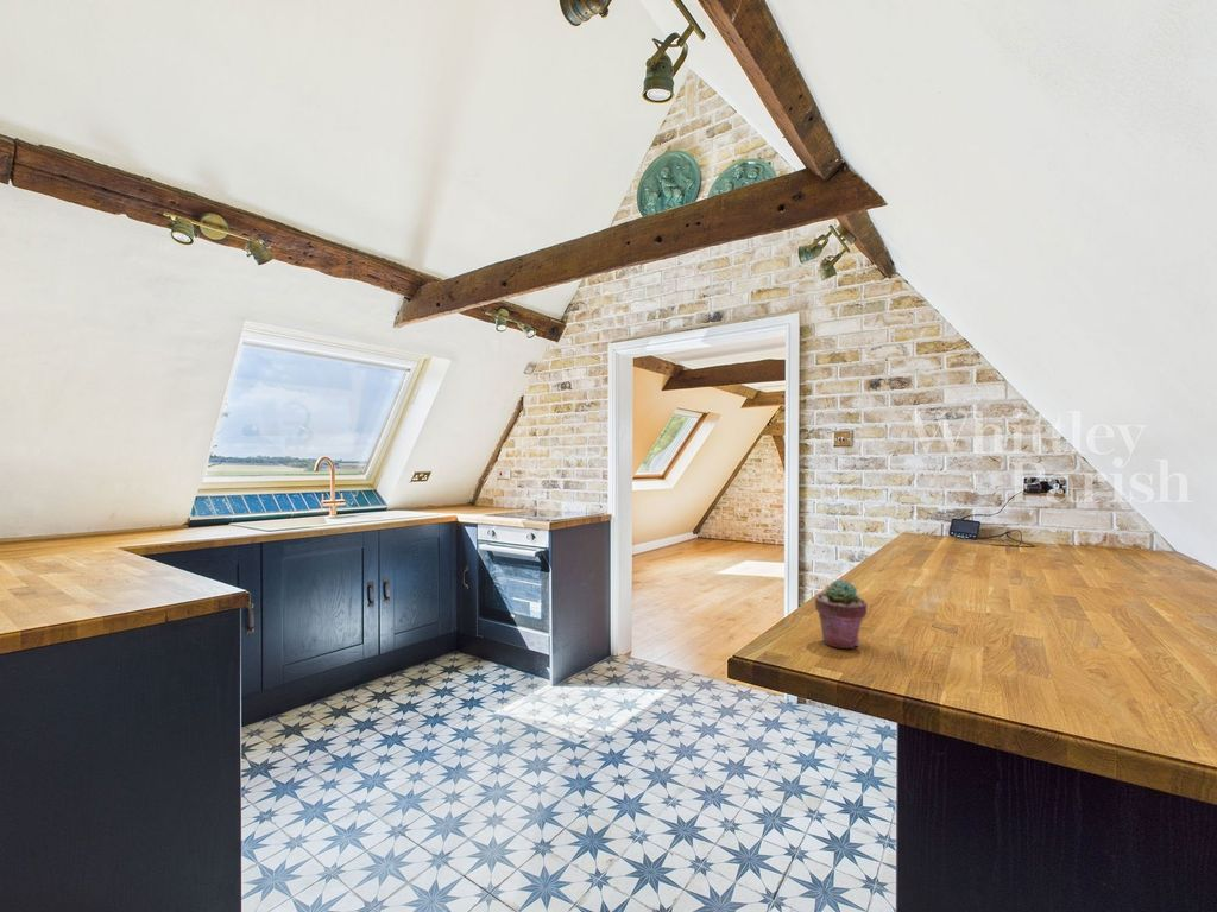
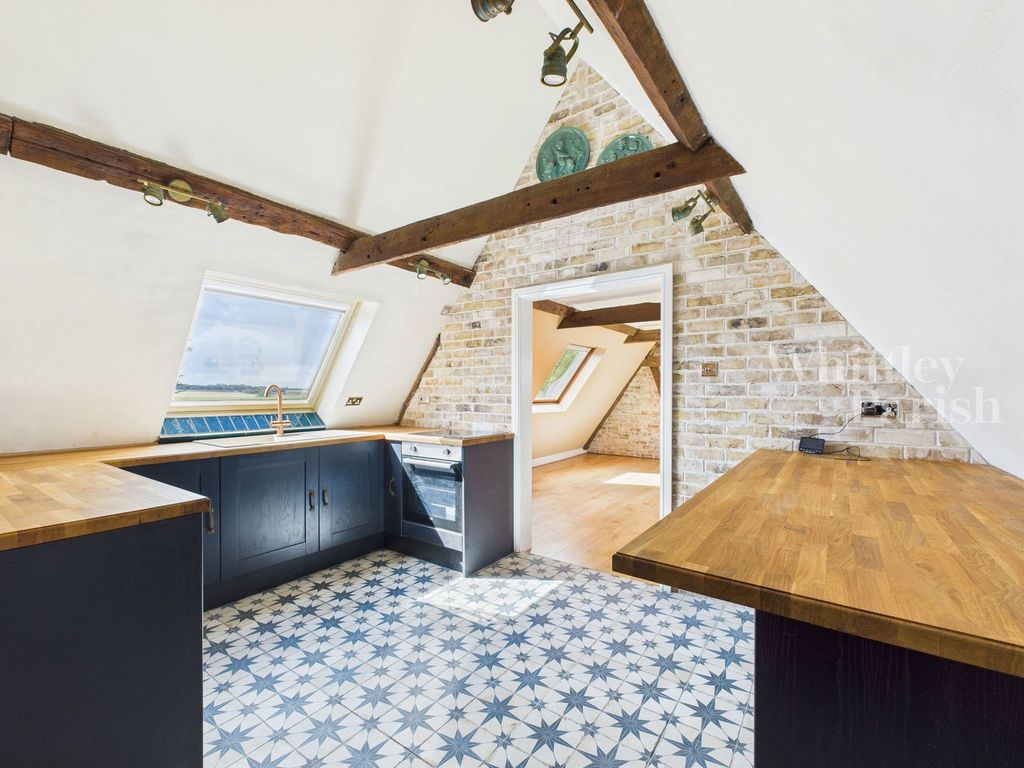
- potted succulent (840, 612)
